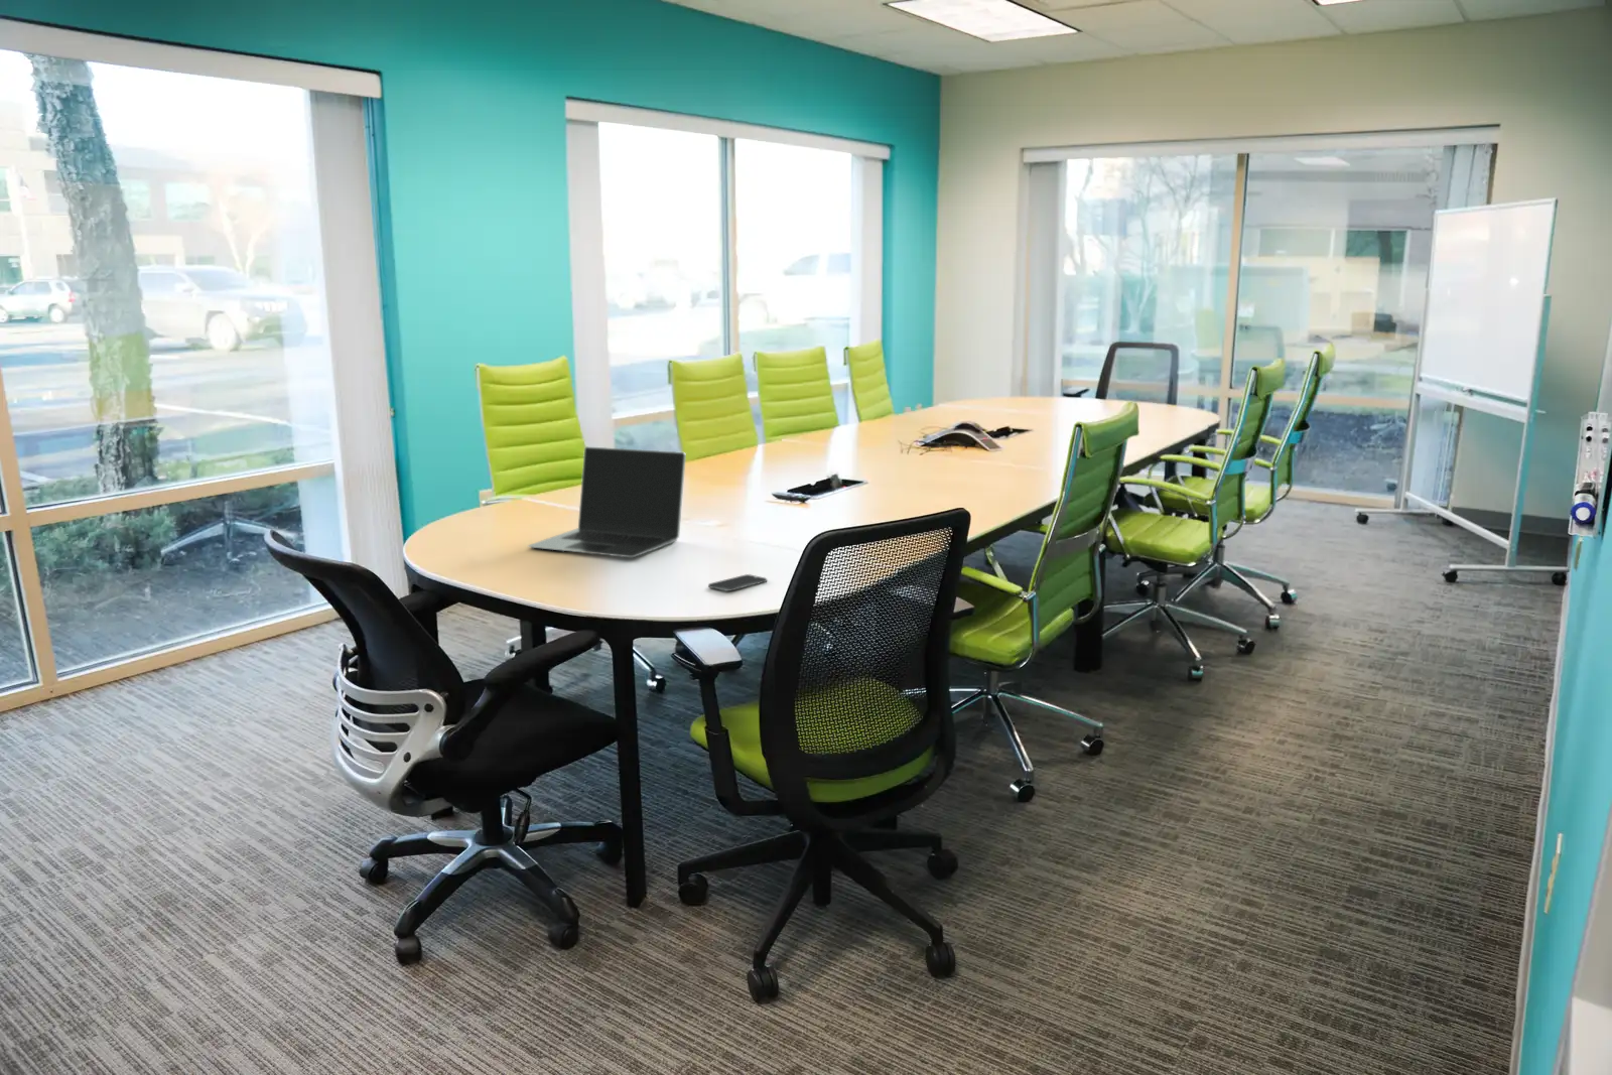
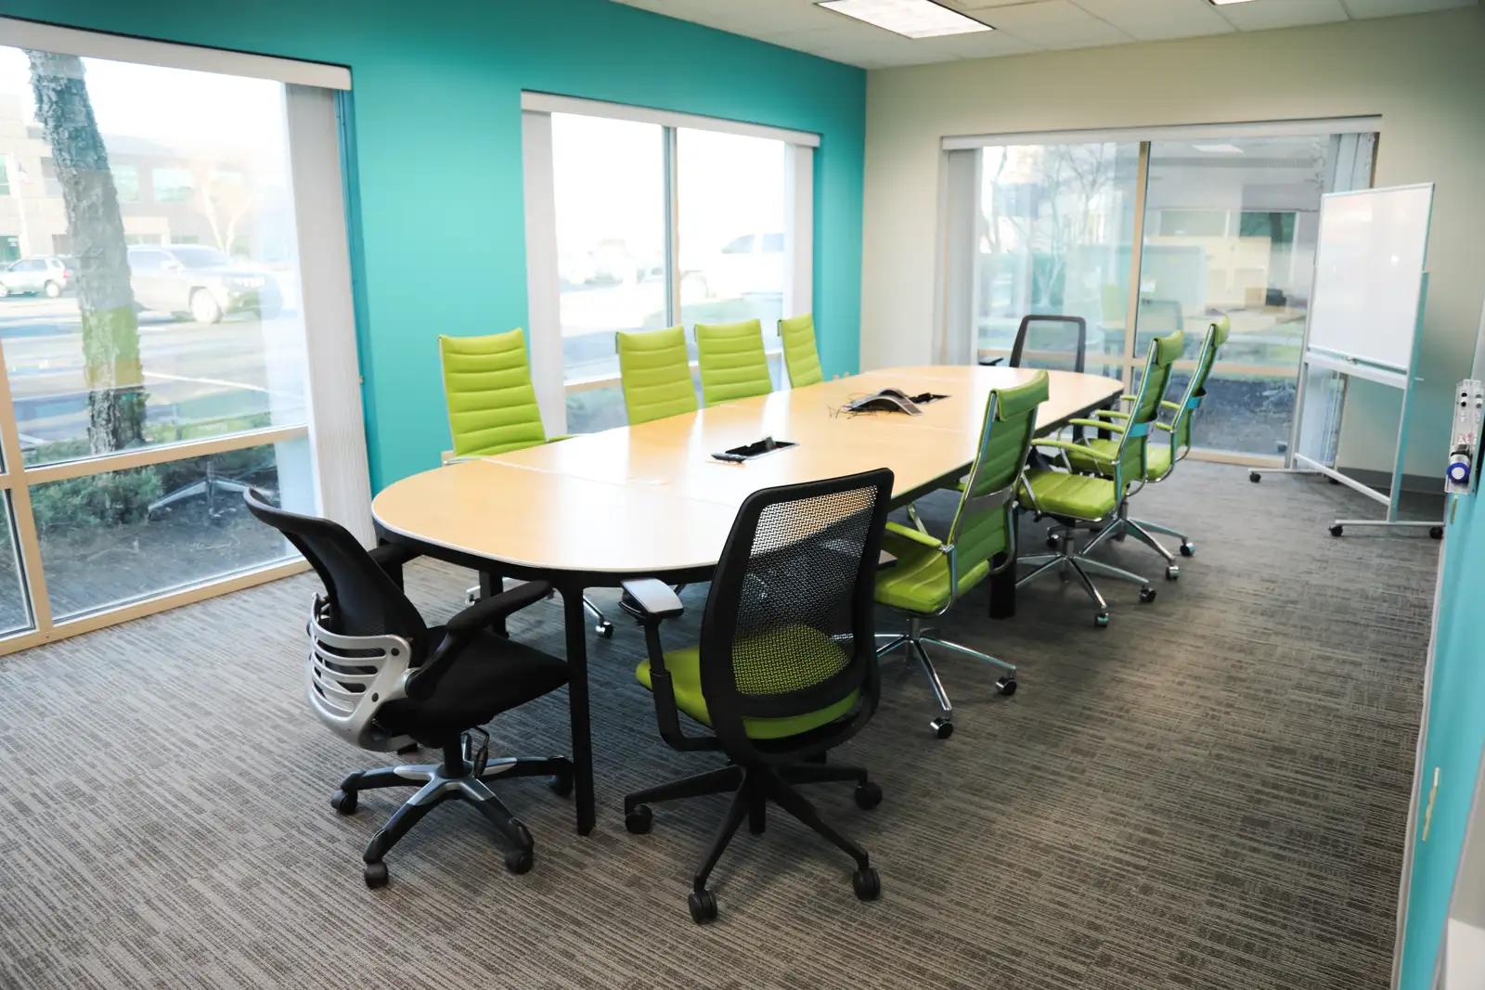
- laptop (607, 499)
- smartphone (738, 582)
